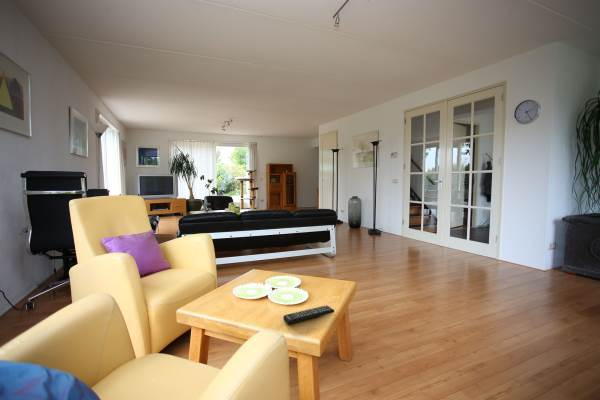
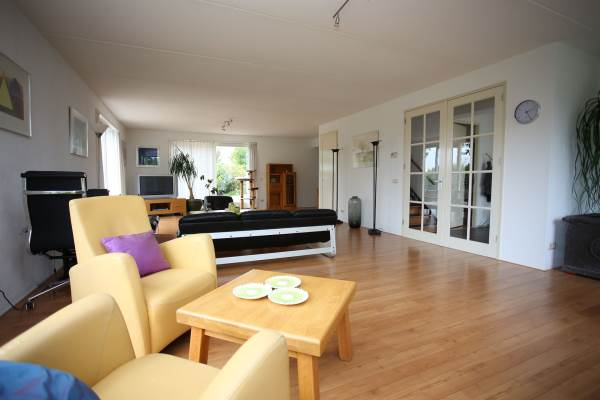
- remote control (309, 314)
